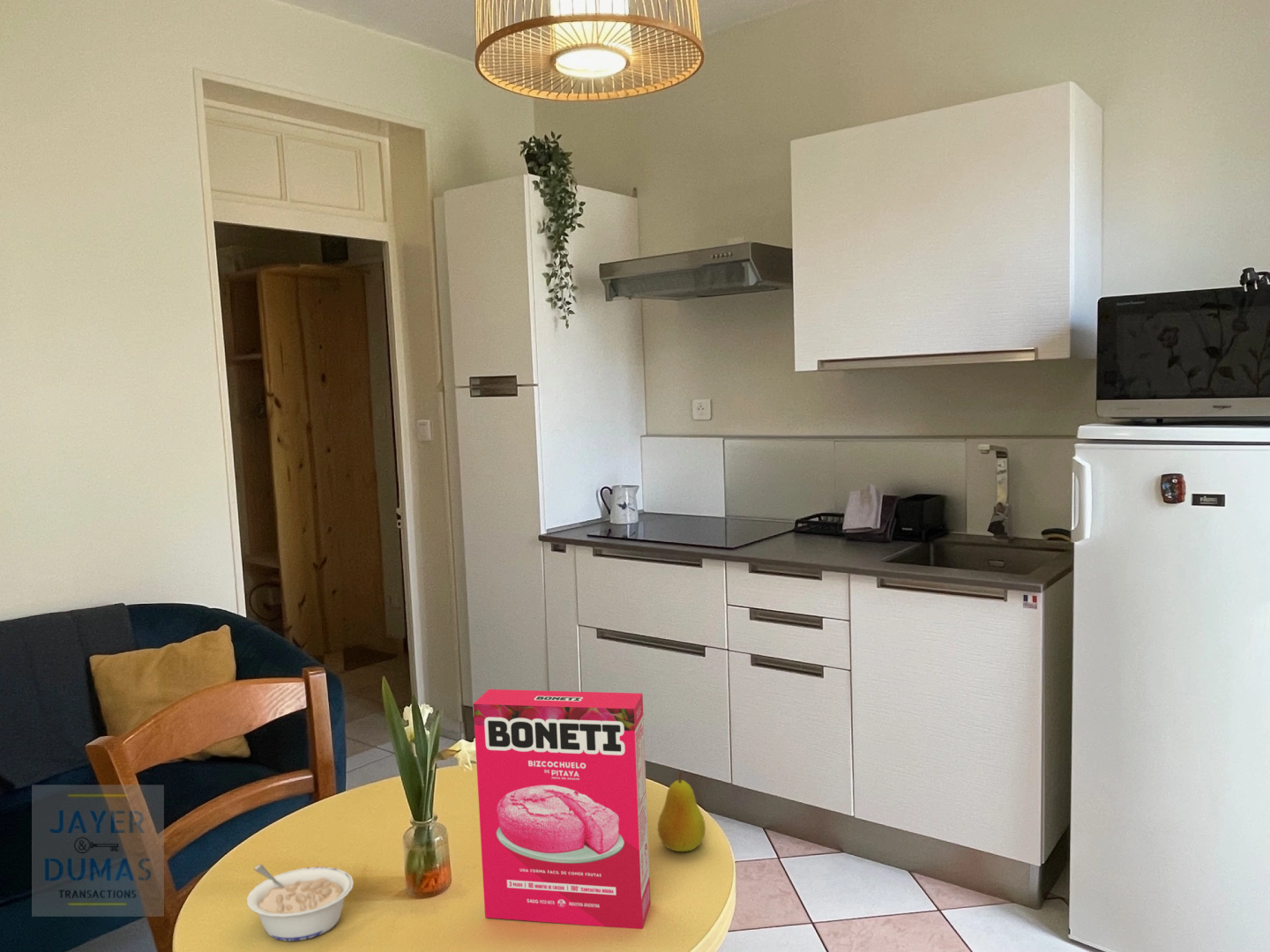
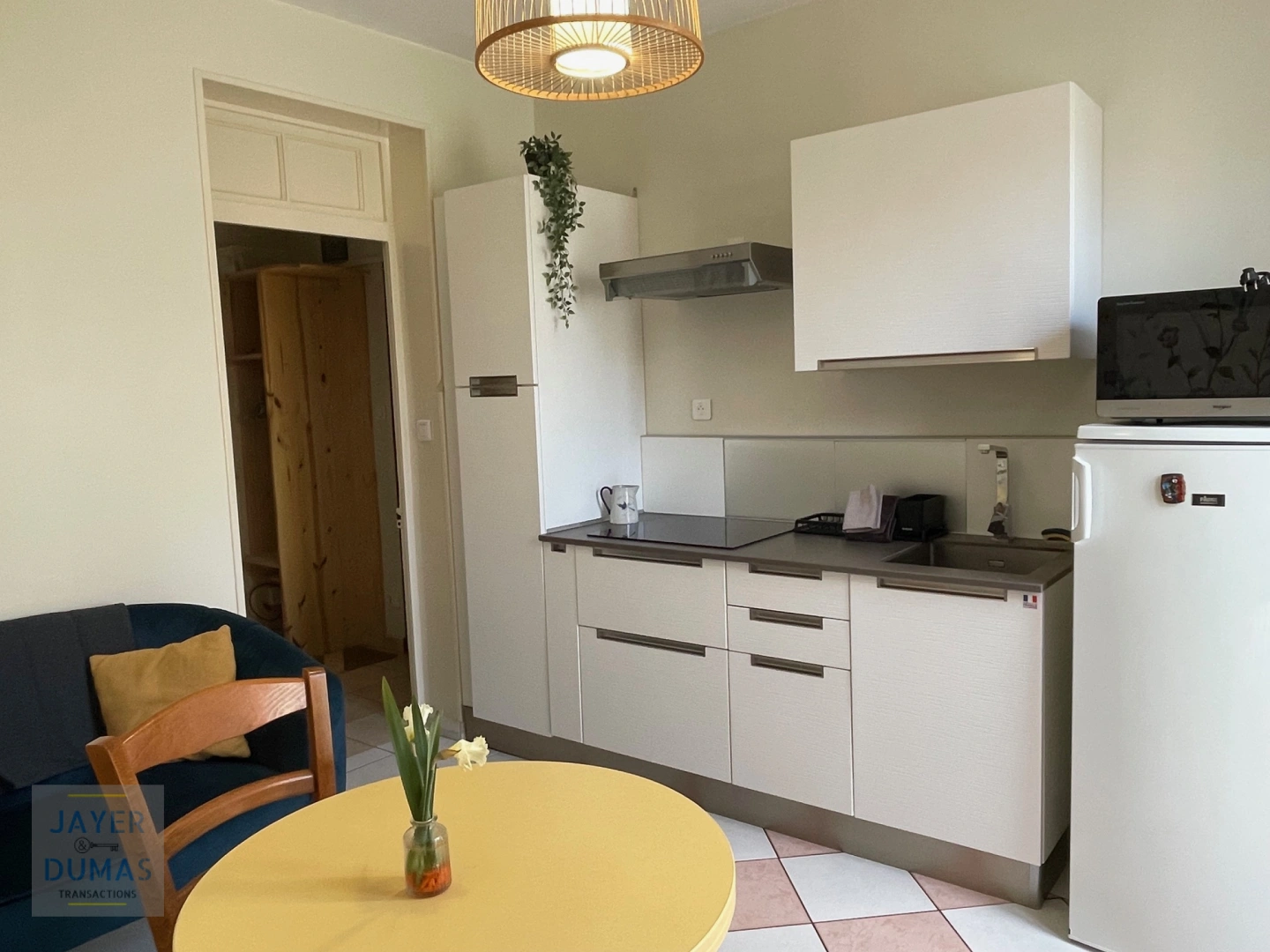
- cereal box (563, 806)
- fruit (680, 808)
- legume (297, 904)
